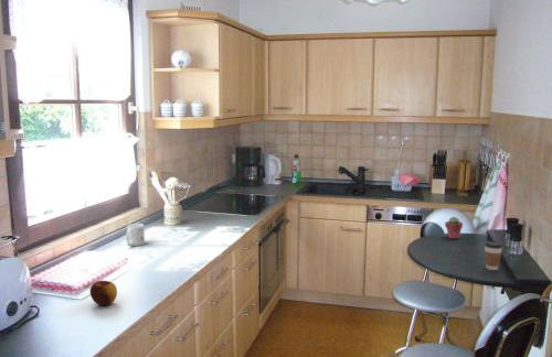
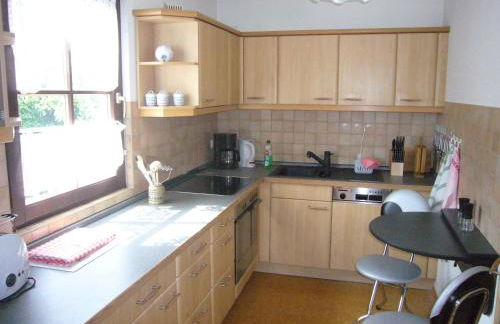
- potted succulent (454, 227)
- coffee cup (492, 256)
- mug (134, 235)
- apple (104, 293)
